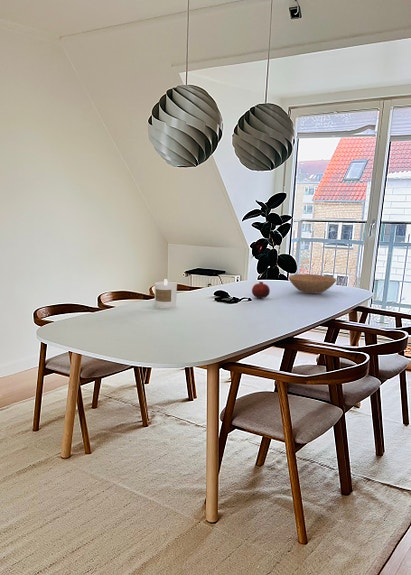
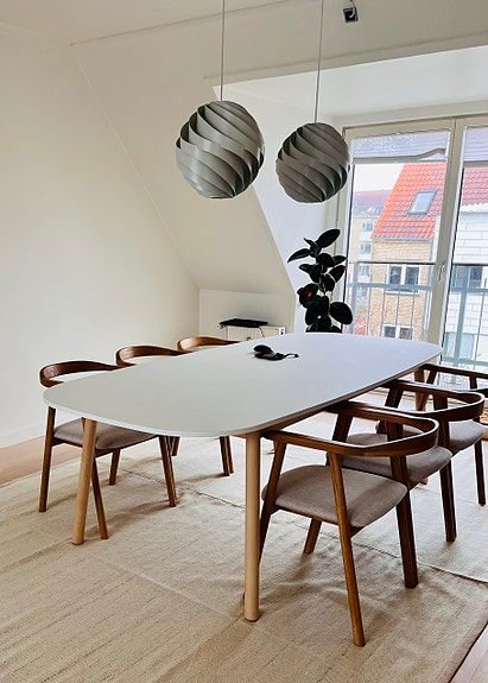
- fruit (260, 289)
- candle (165, 292)
- bowl (311, 284)
